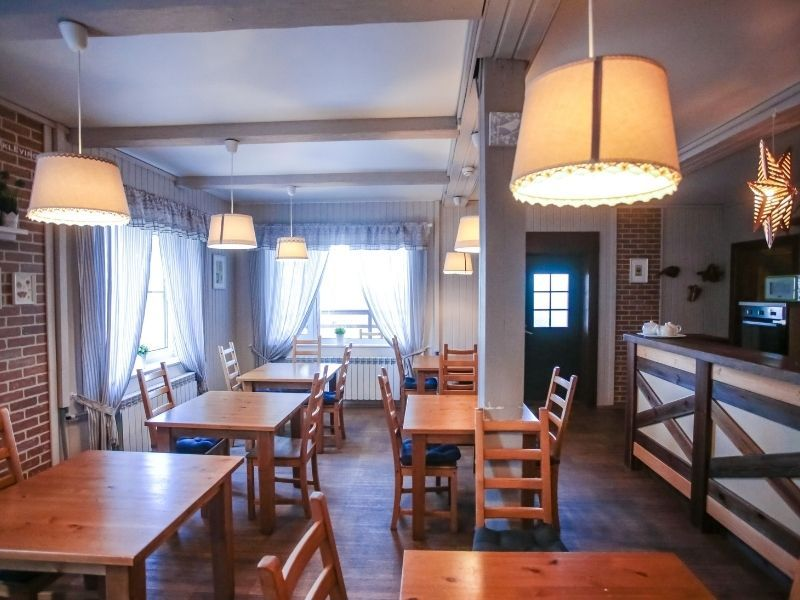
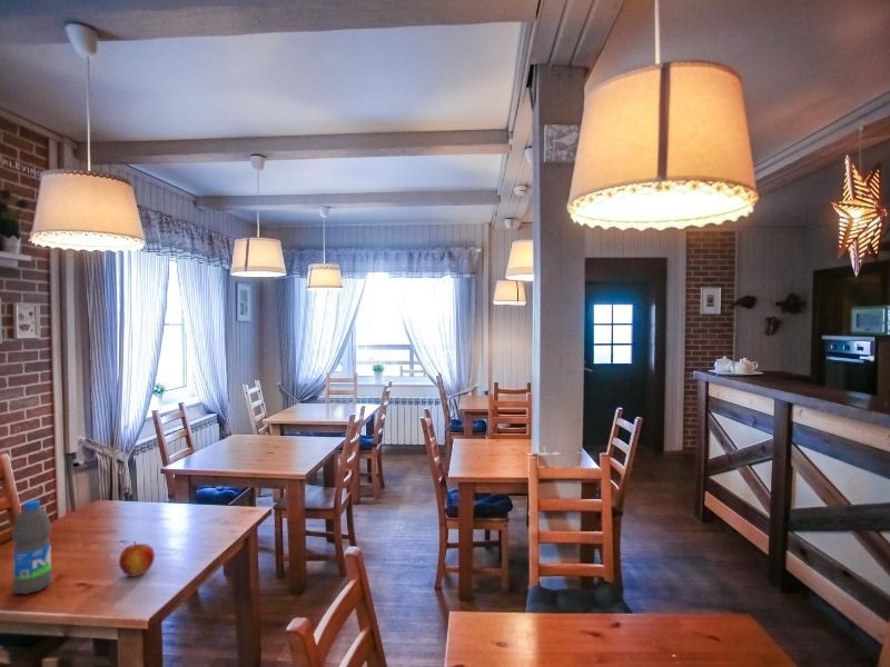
+ water bottle (32, 545)
+ apple (137, 557)
